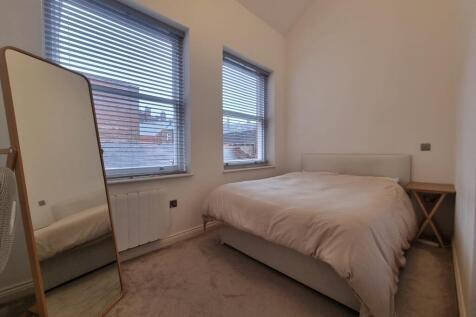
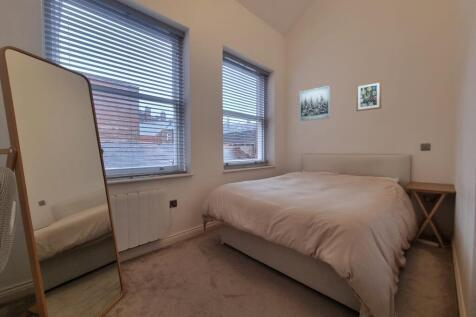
+ wall art (314, 104)
+ wall art (368, 96)
